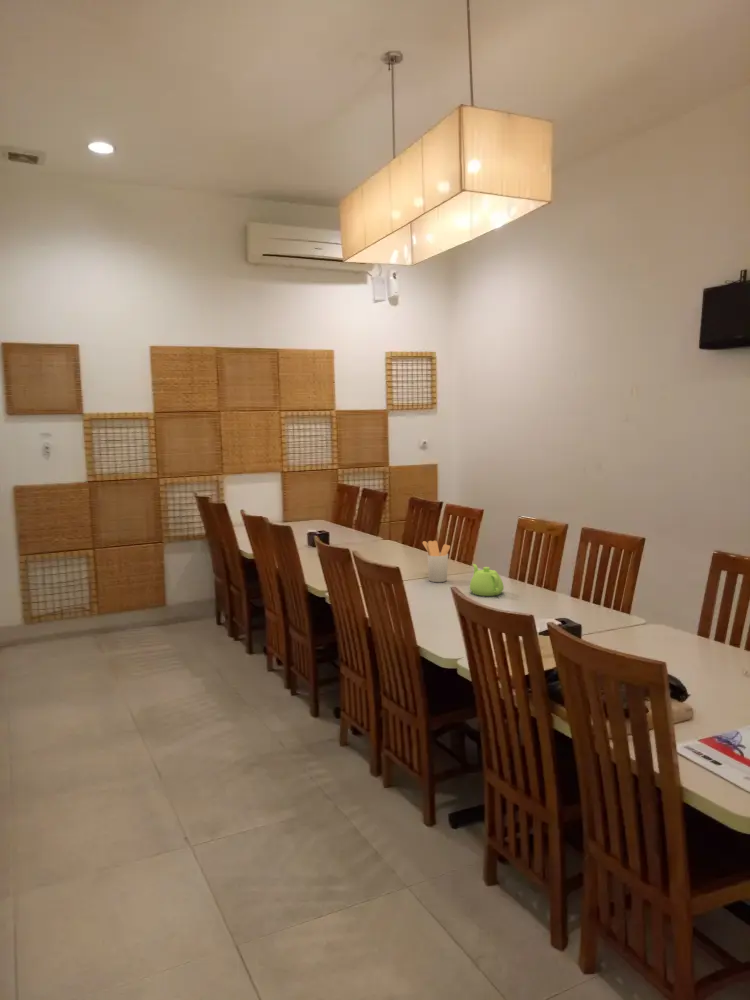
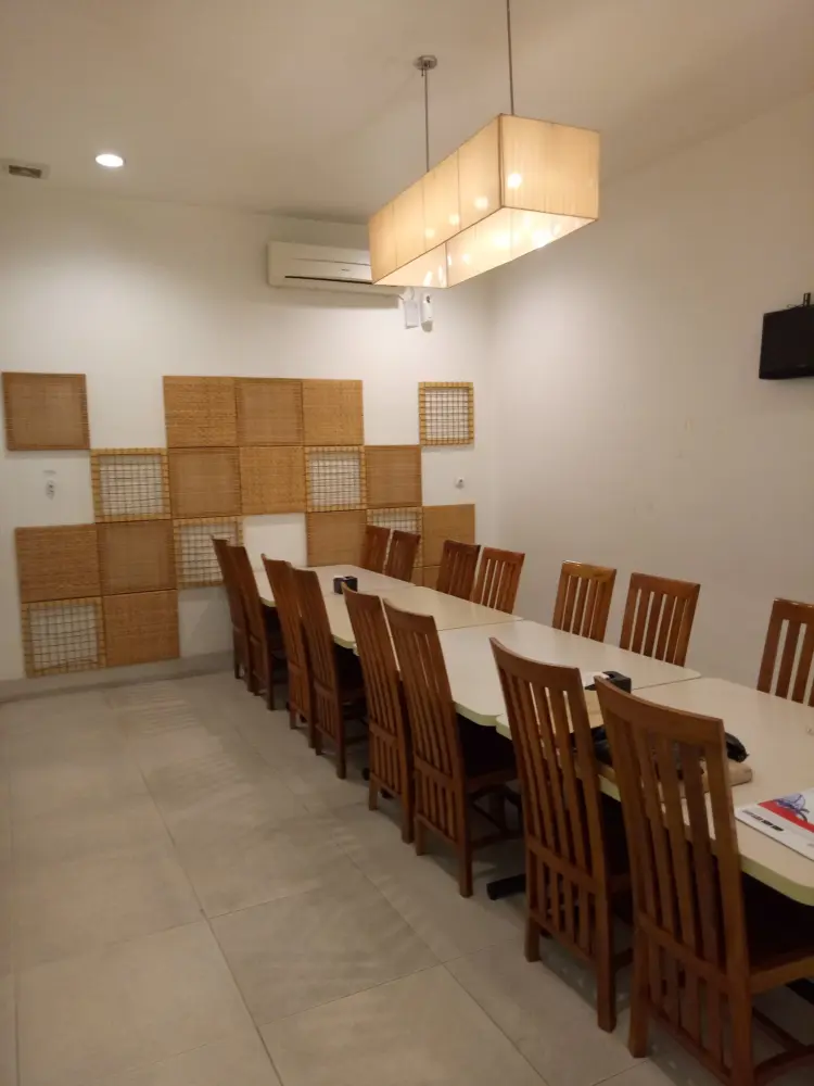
- utensil holder (435, 560)
- teapot (485, 579)
